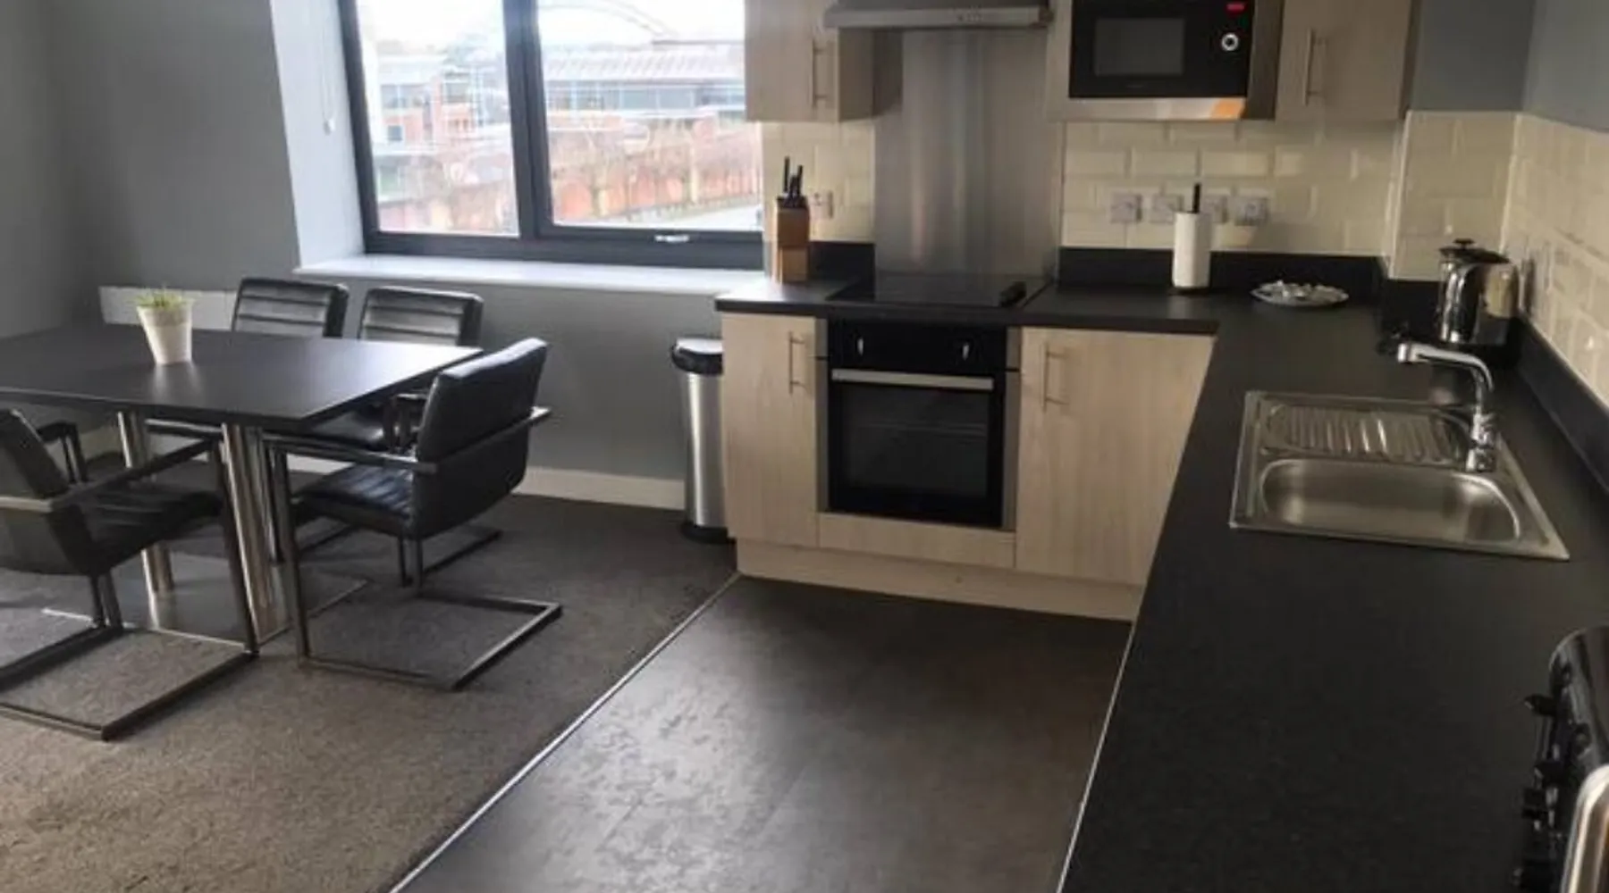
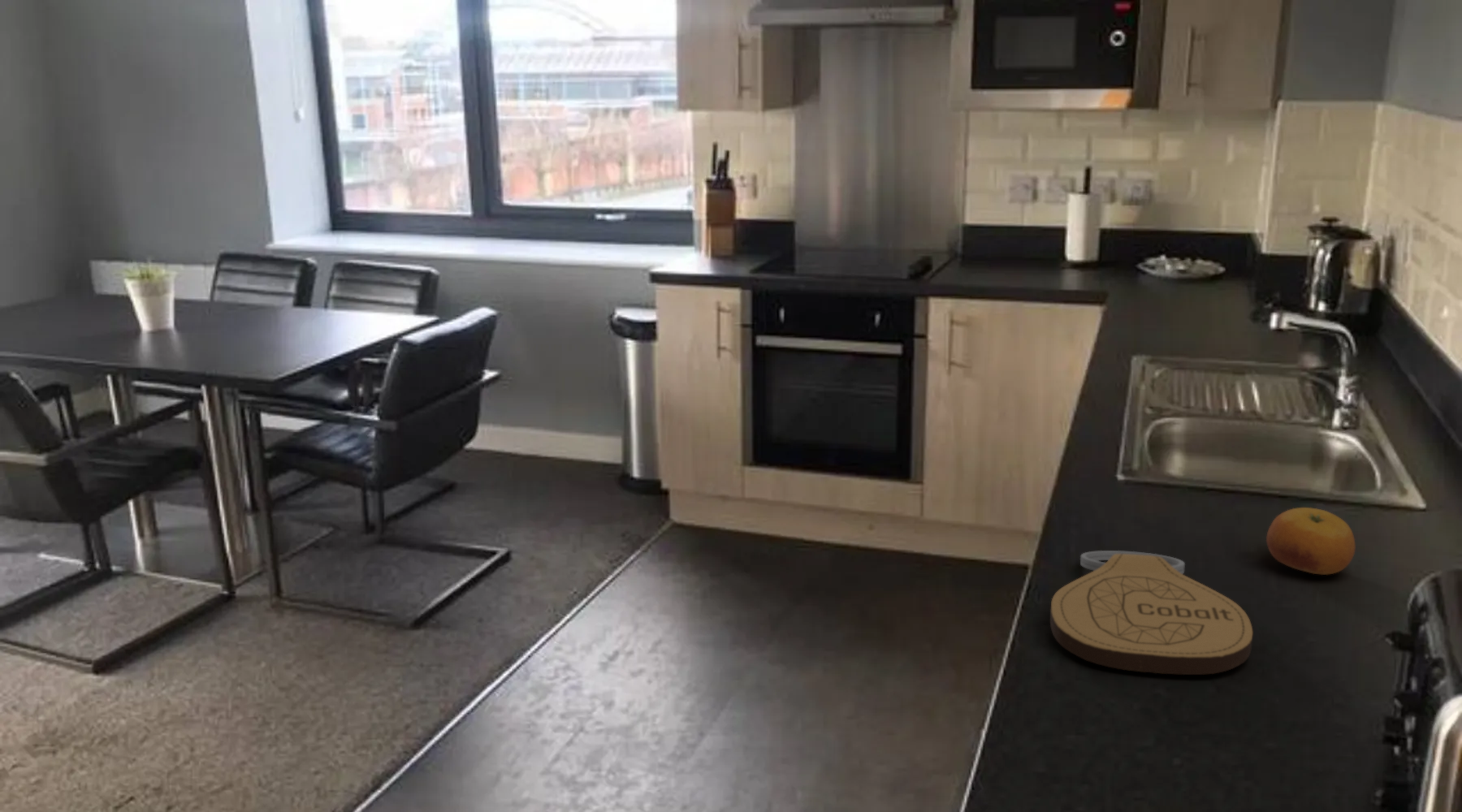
+ fruit (1310, 541)
+ key chain (1141, 591)
